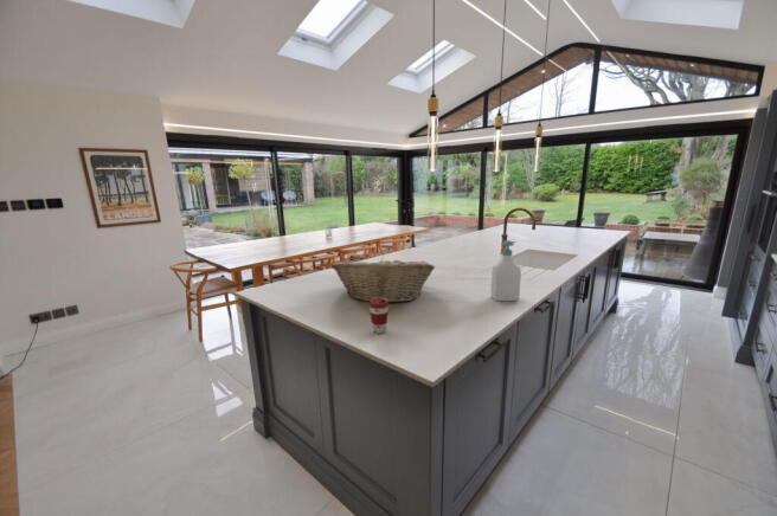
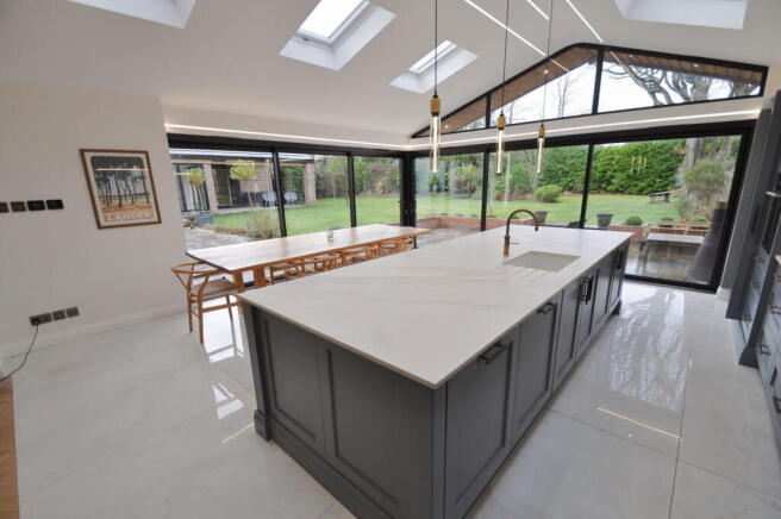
- fruit basket (383, 273)
- coffee cup (379, 316)
- soap bottle (505, 269)
